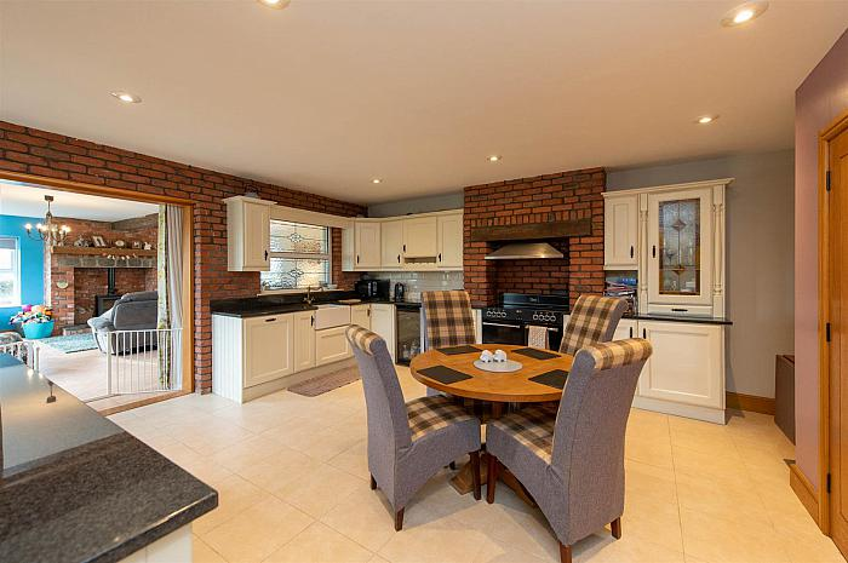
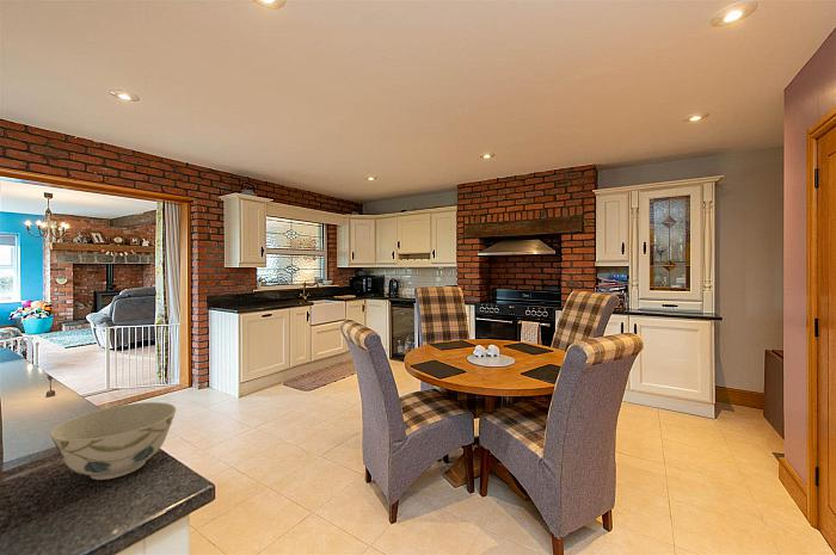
+ bowl (118, 443)
